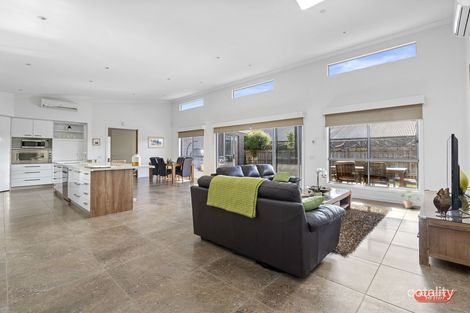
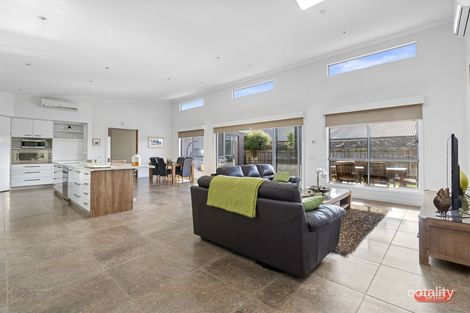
- potted plant (408, 199)
